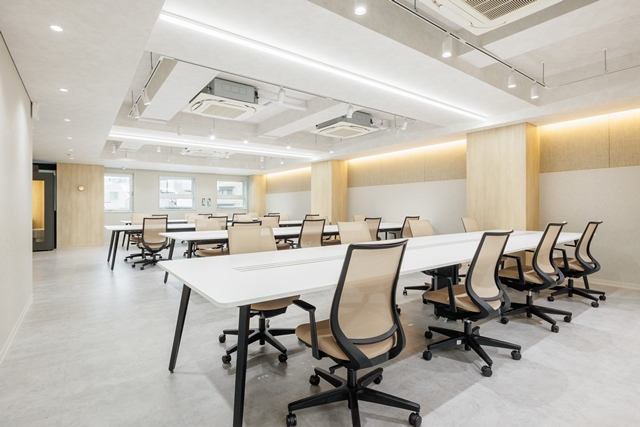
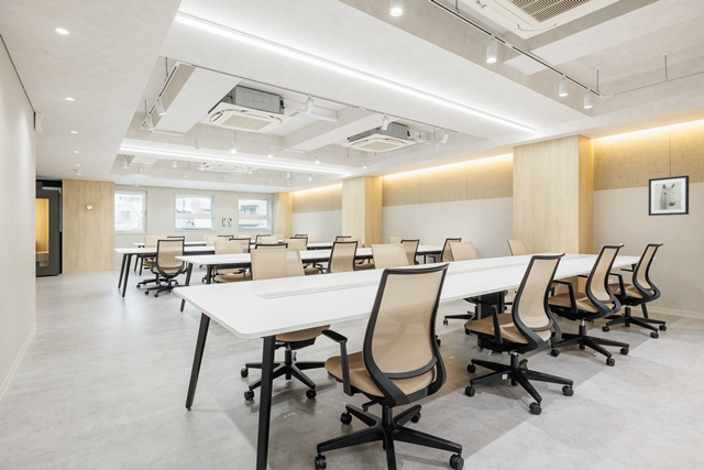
+ wall art (668, 196)
